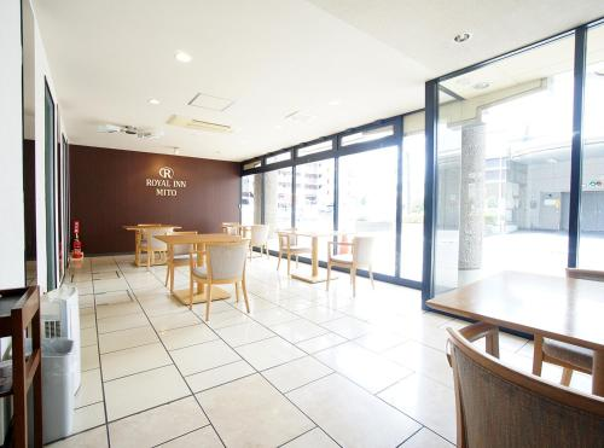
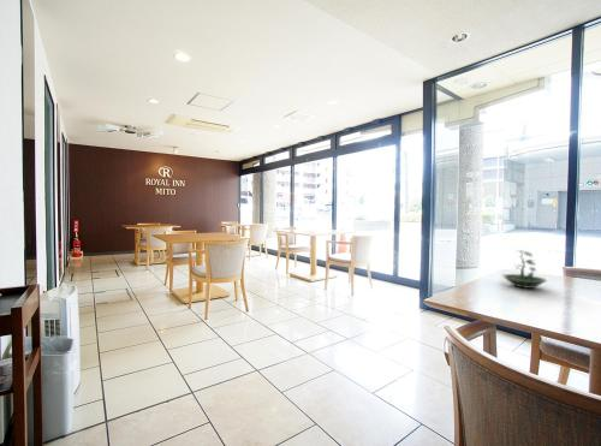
+ terrarium (522, 257)
